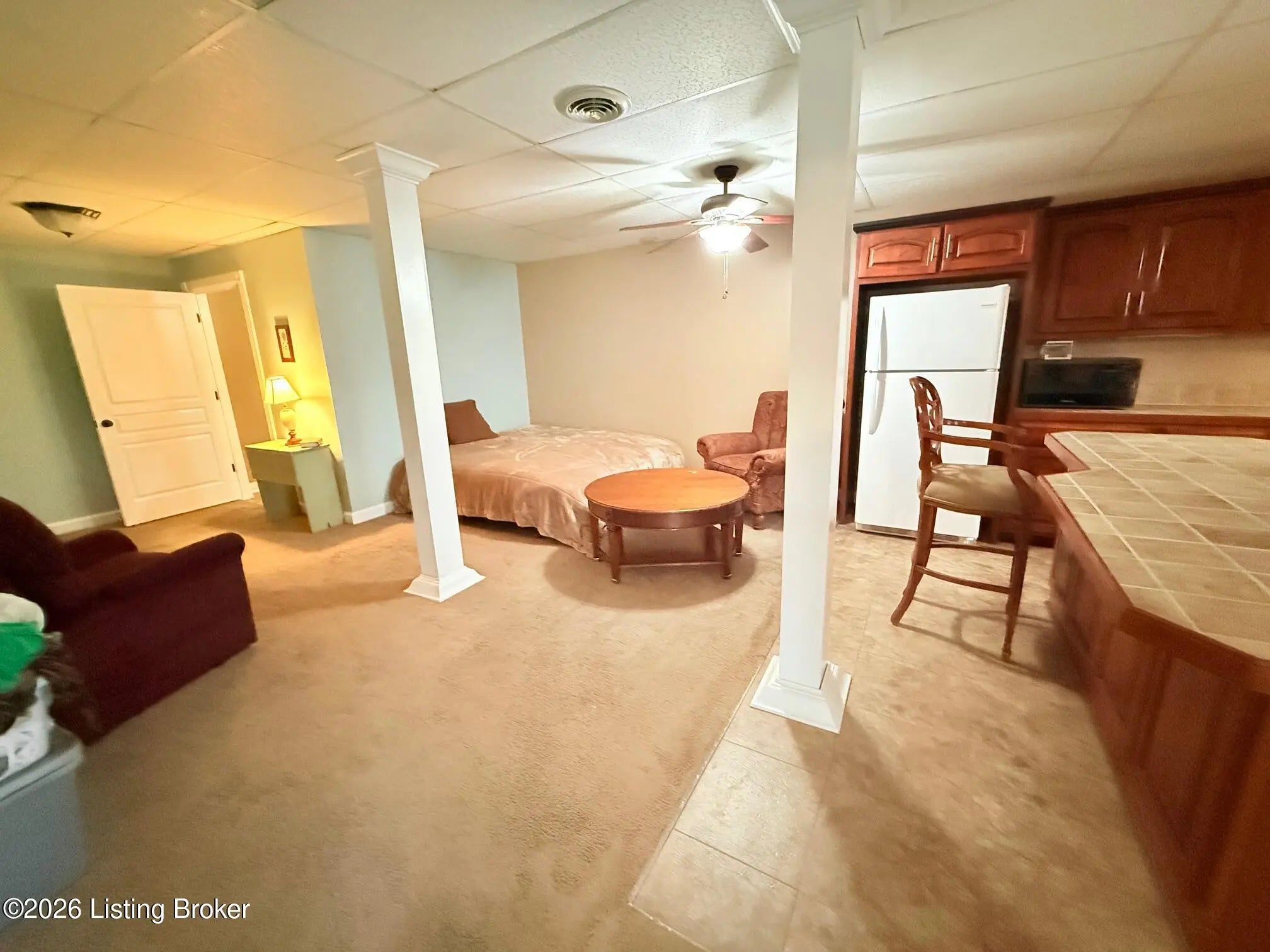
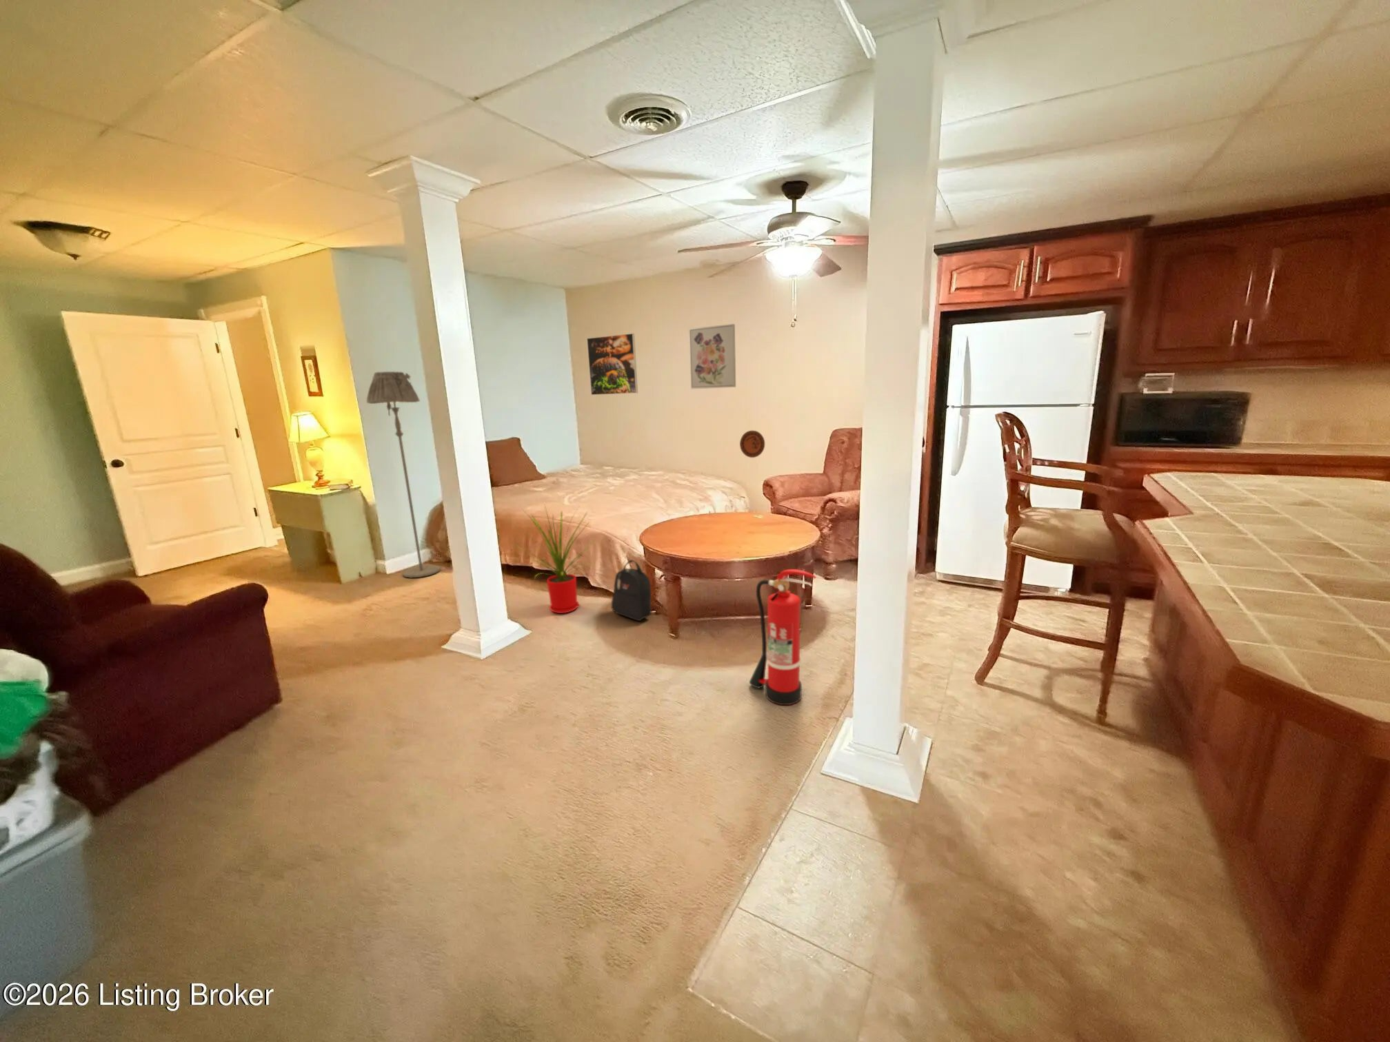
+ house plant (560, 558)
+ fire extinguisher (780, 633)
+ wall art (711, 358)
+ floor lamp (405, 476)
+ decorative plate (752, 443)
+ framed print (612, 366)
+ backpack (630, 589)
